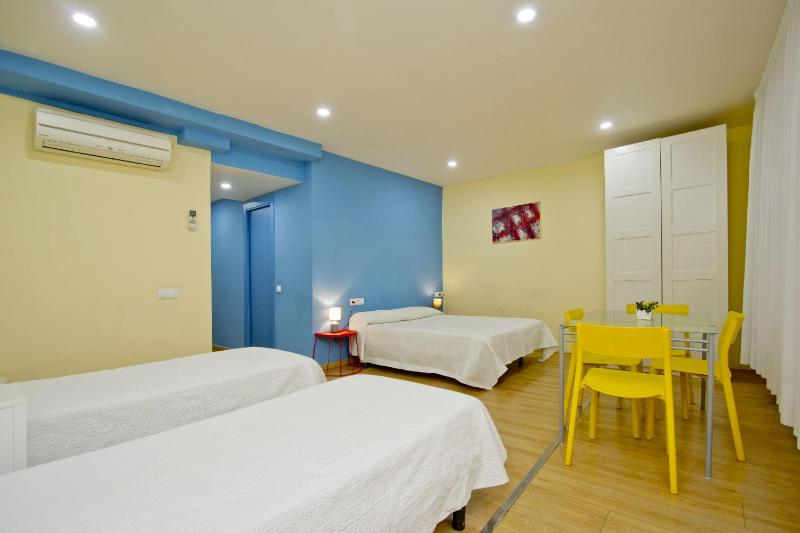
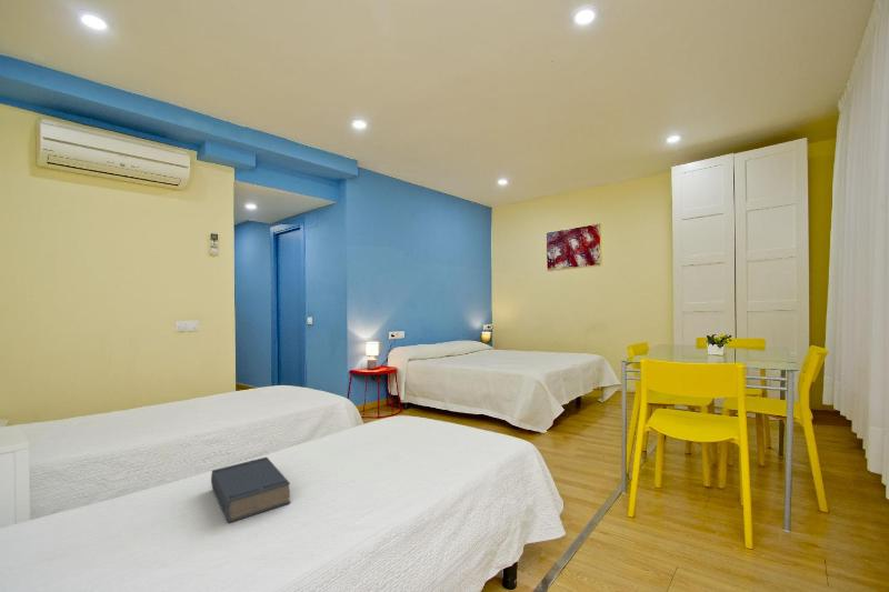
+ book (249, 485)
